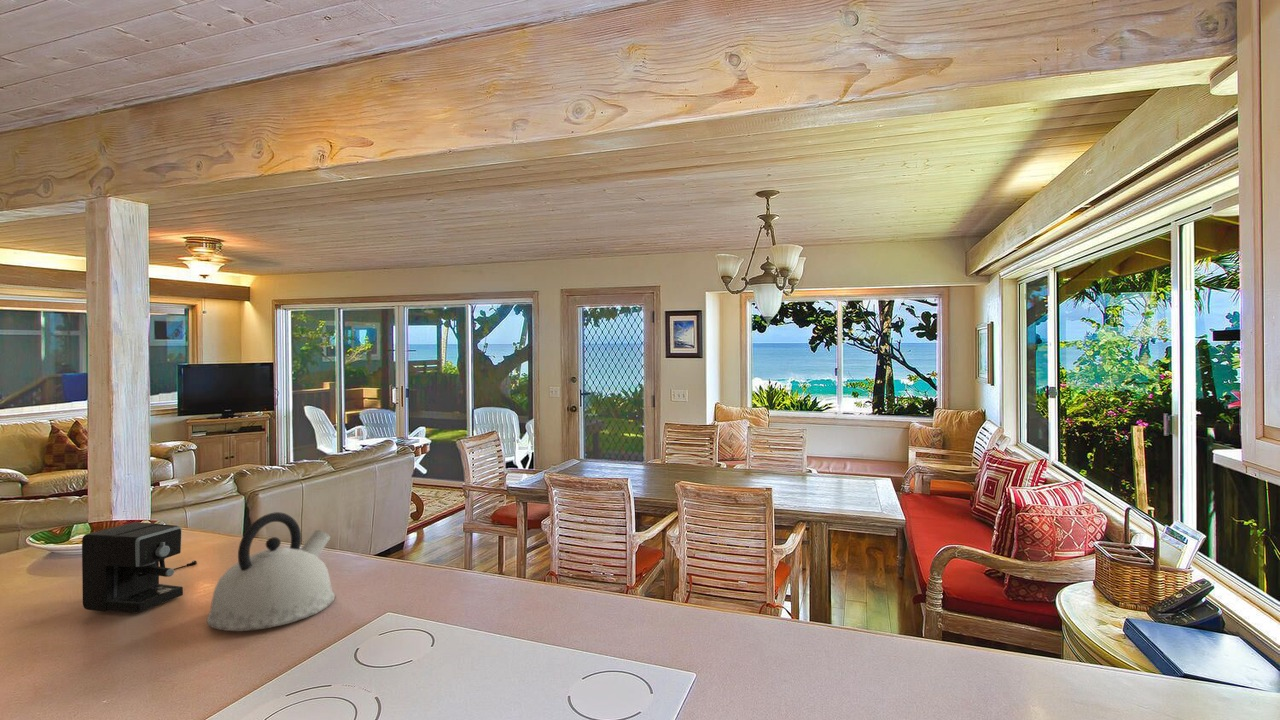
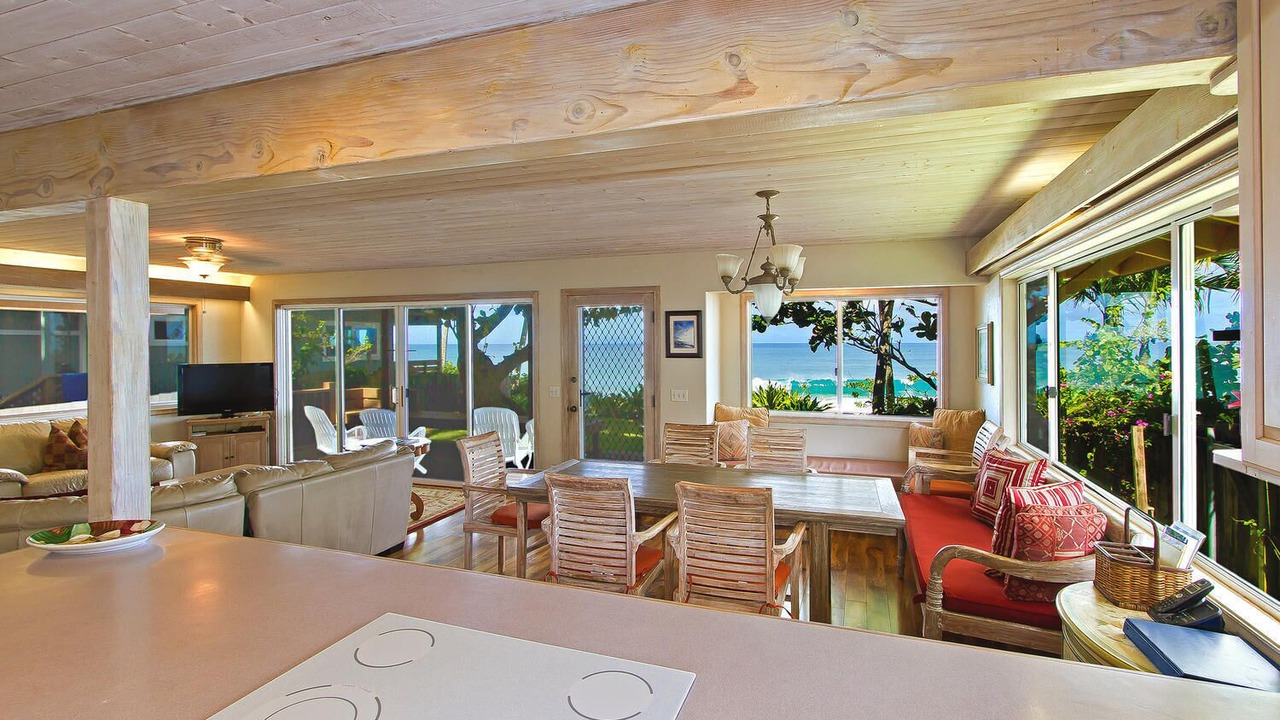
- kettle (278, 558)
- coffee maker (169, 553)
